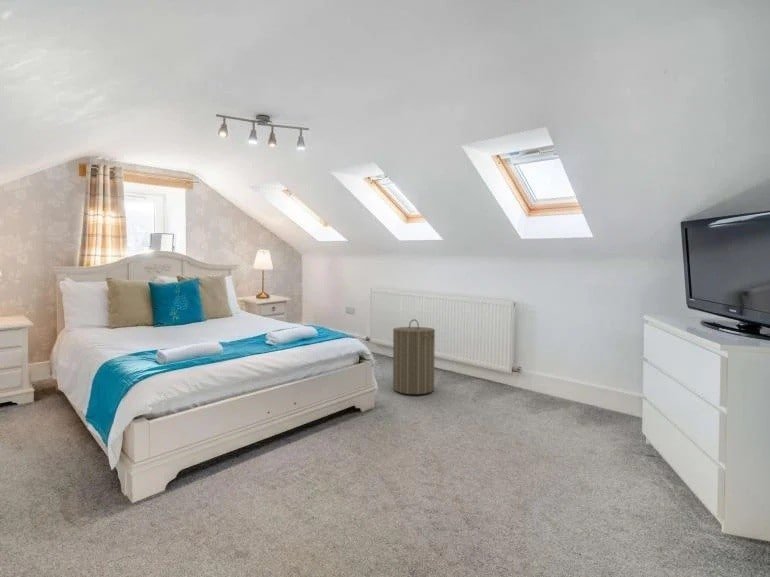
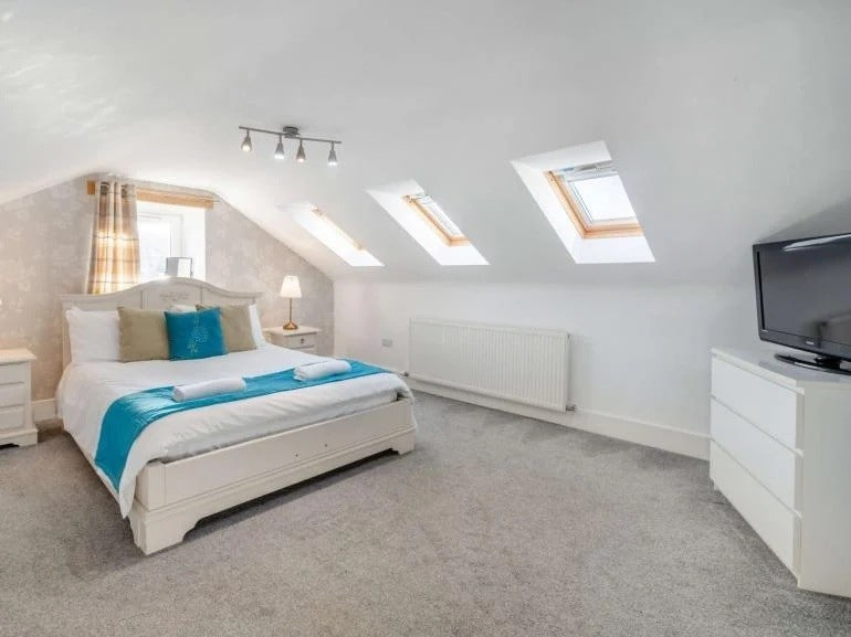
- laundry hamper (413, 354)
